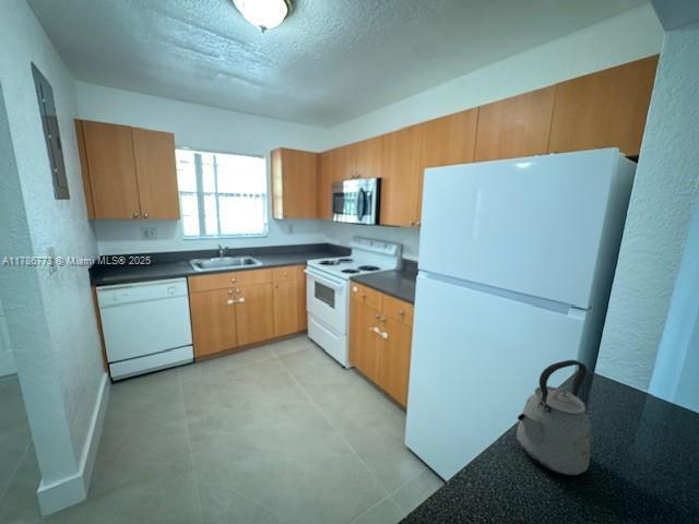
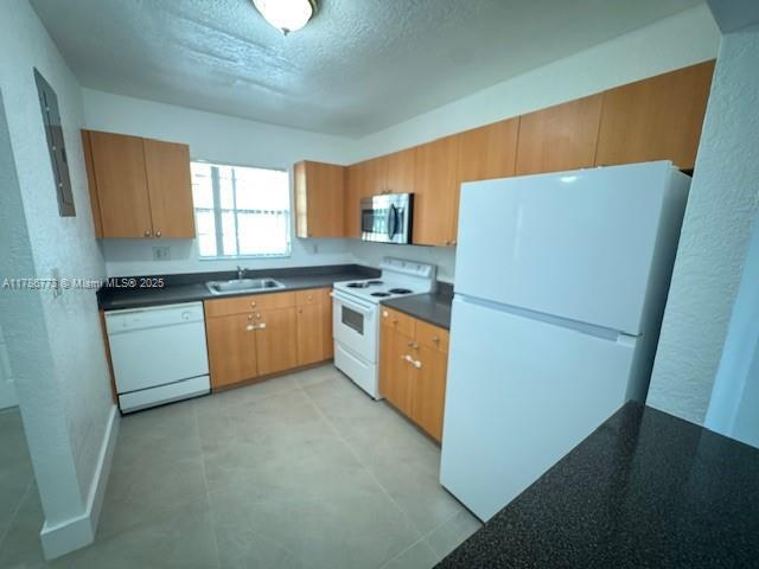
- kettle (548, 412)
